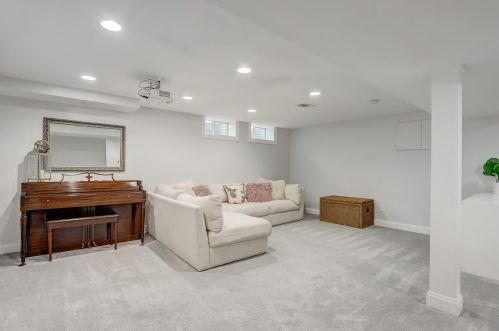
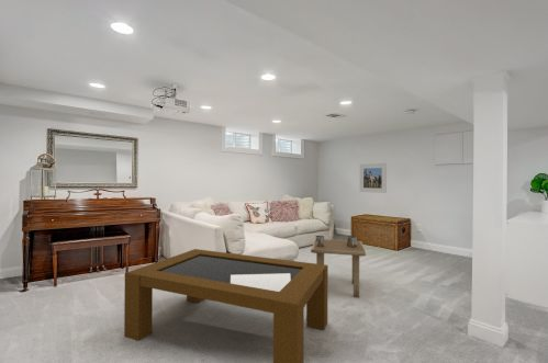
+ coffee table (231, 298)
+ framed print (372, 178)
+ side table (337, 253)
